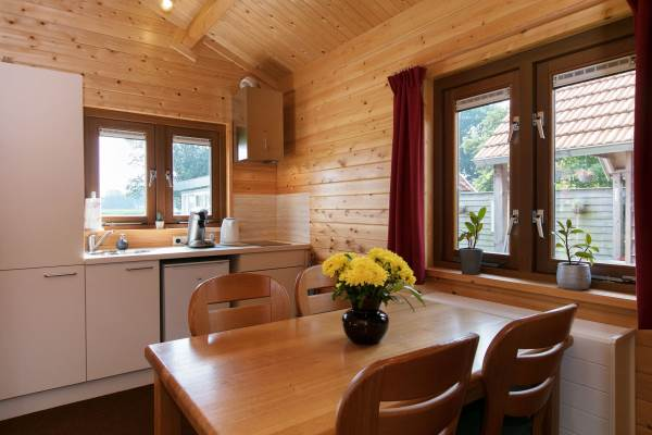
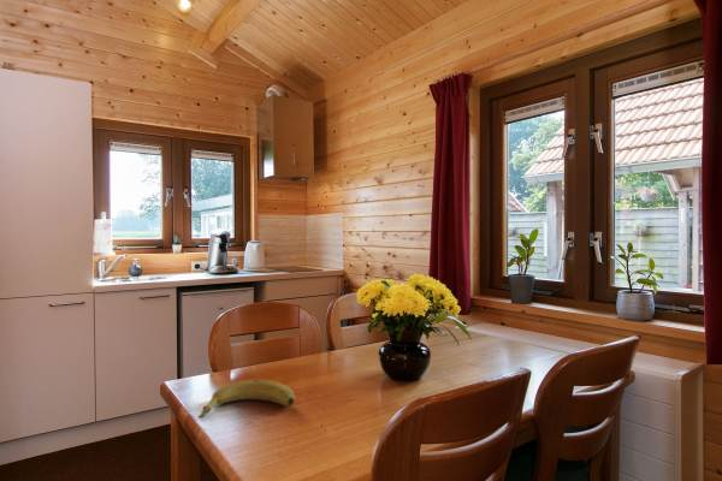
+ banana (243, 397)
